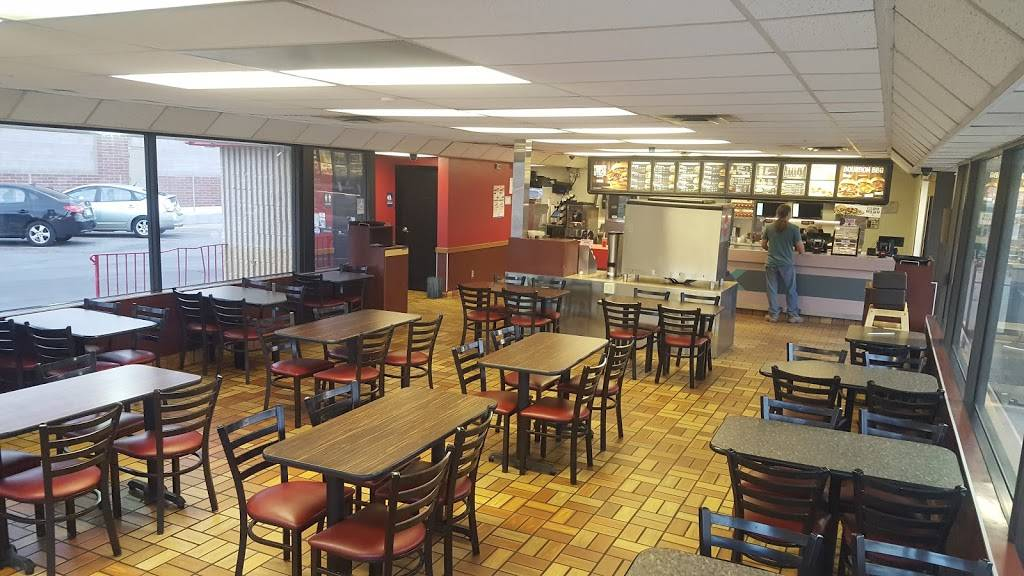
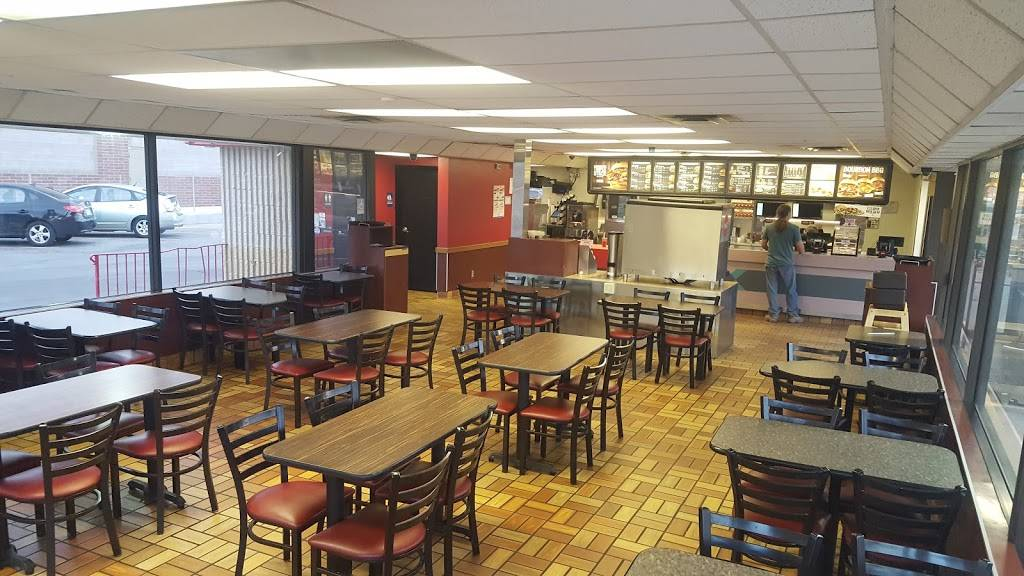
- trash can (434, 287)
